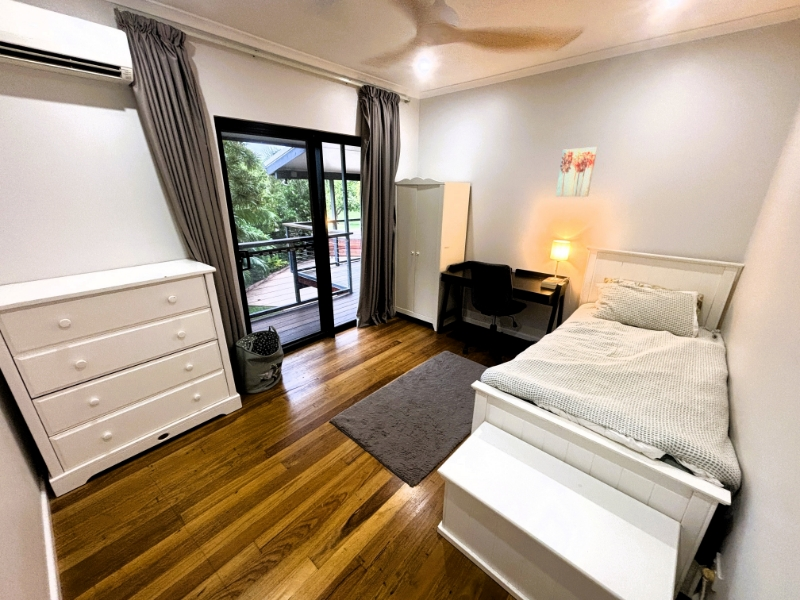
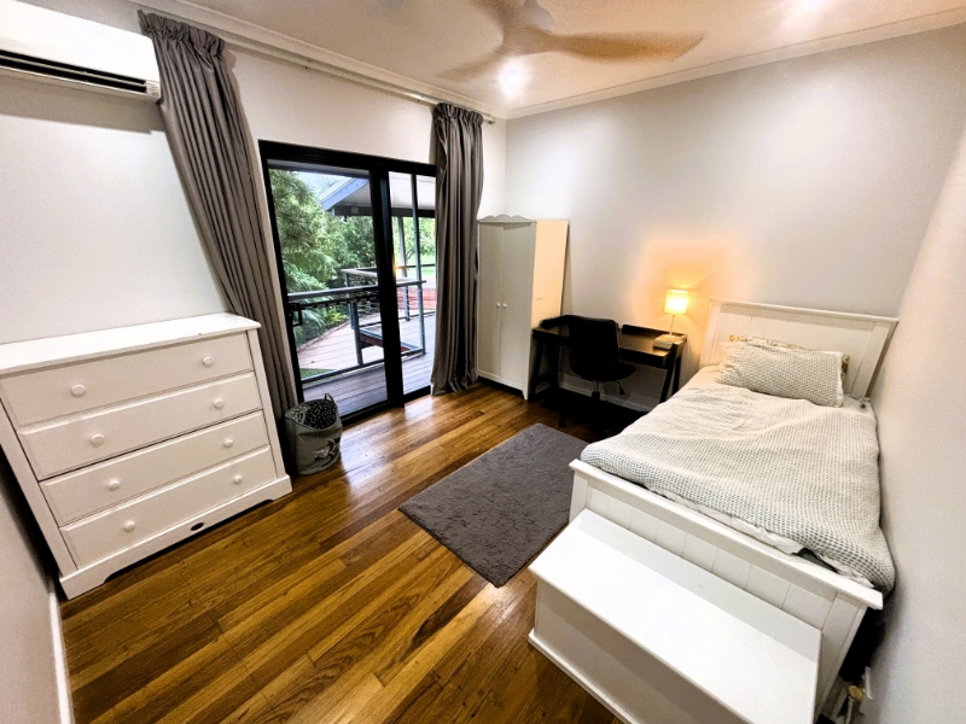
- wall art (575, 172)
